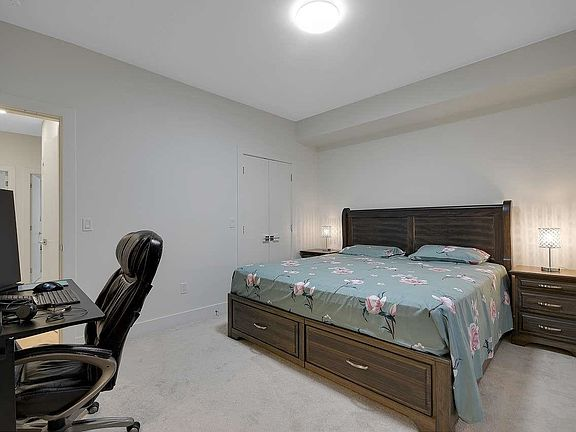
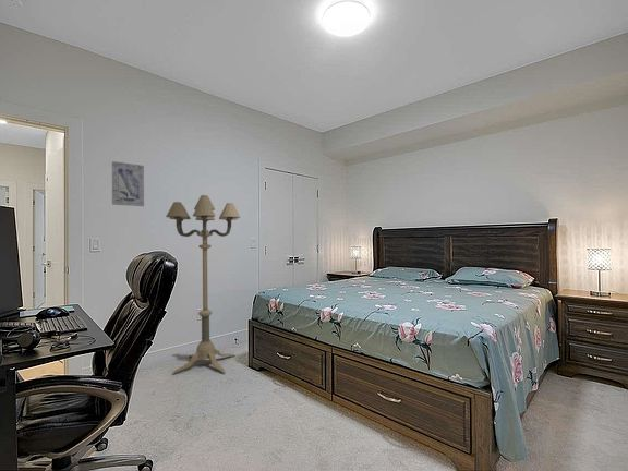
+ wall art (128, 184)
+ floor lamp (205, 279)
